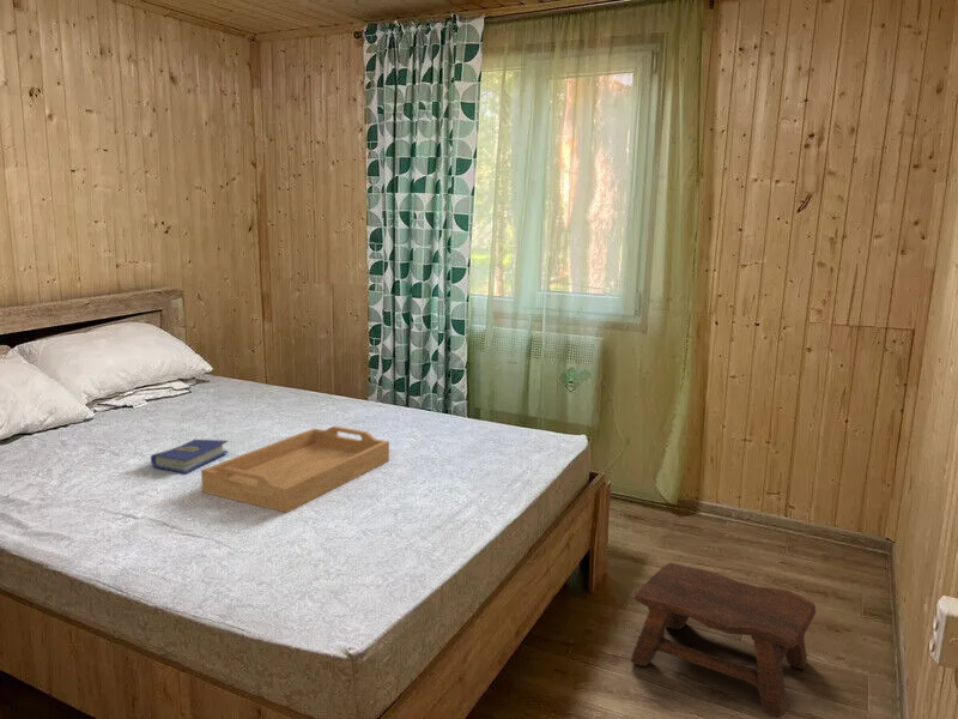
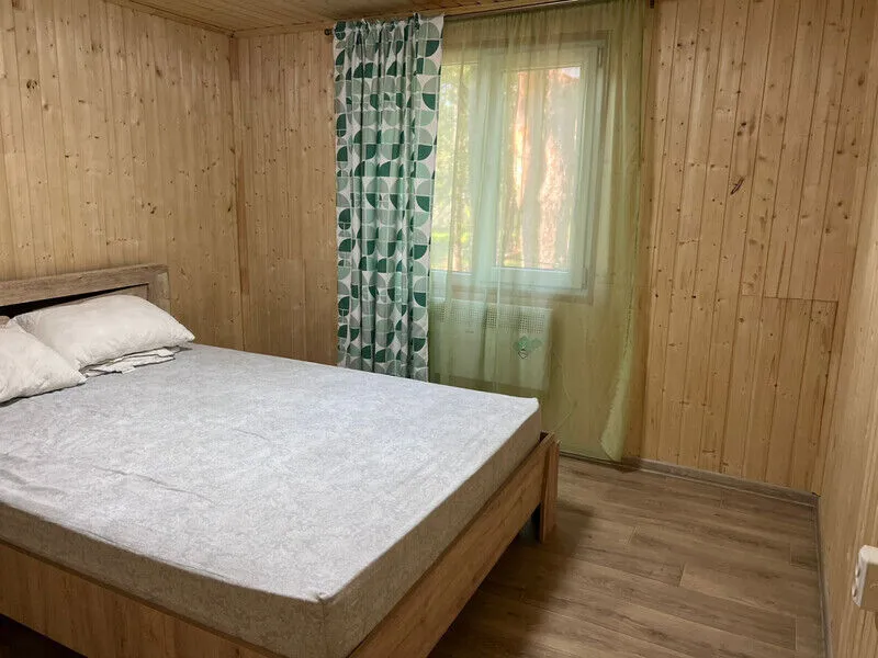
- hardcover book (189, 453)
- stool (723, 628)
- serving tray (302, 461)
